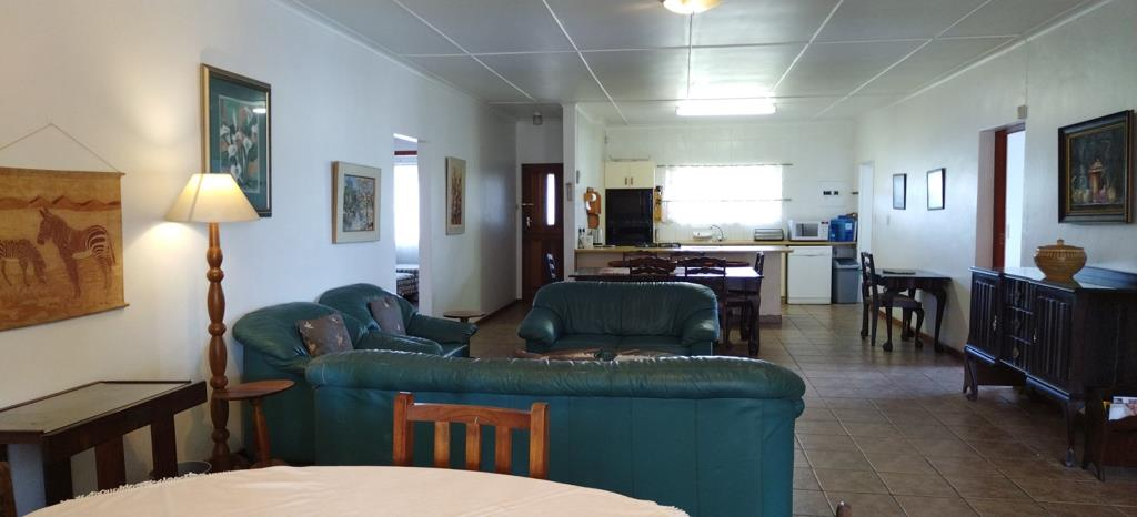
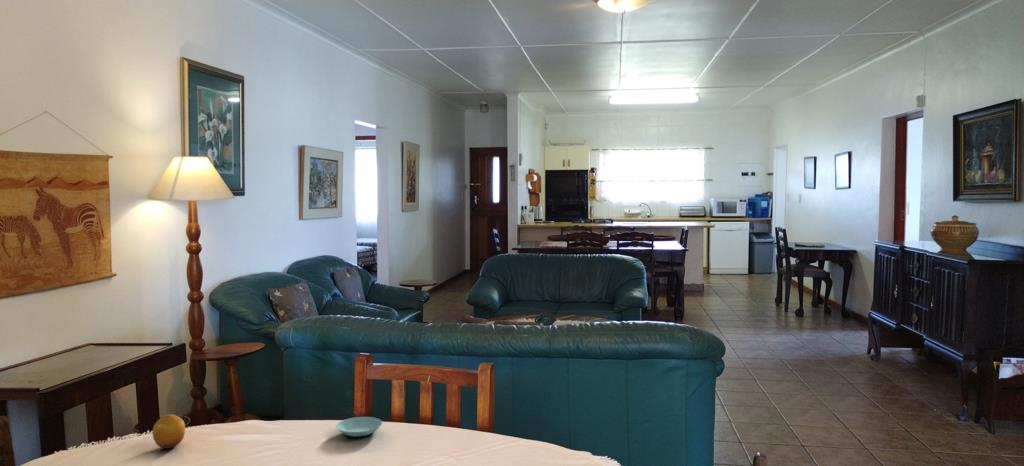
+ fruit (169, 430)
+ saucer (359, 428)
